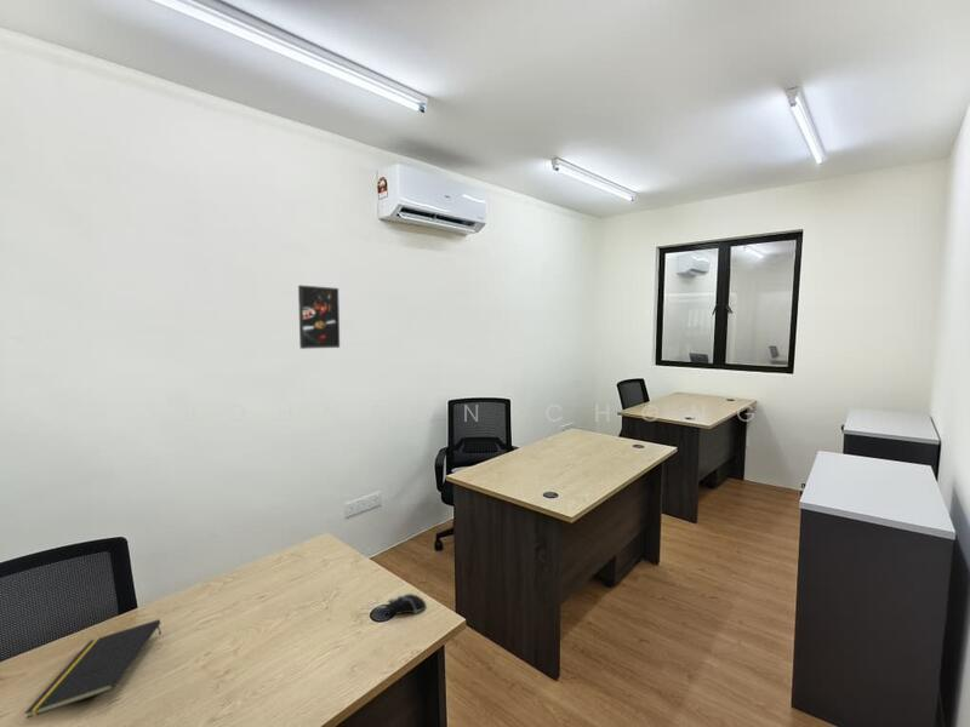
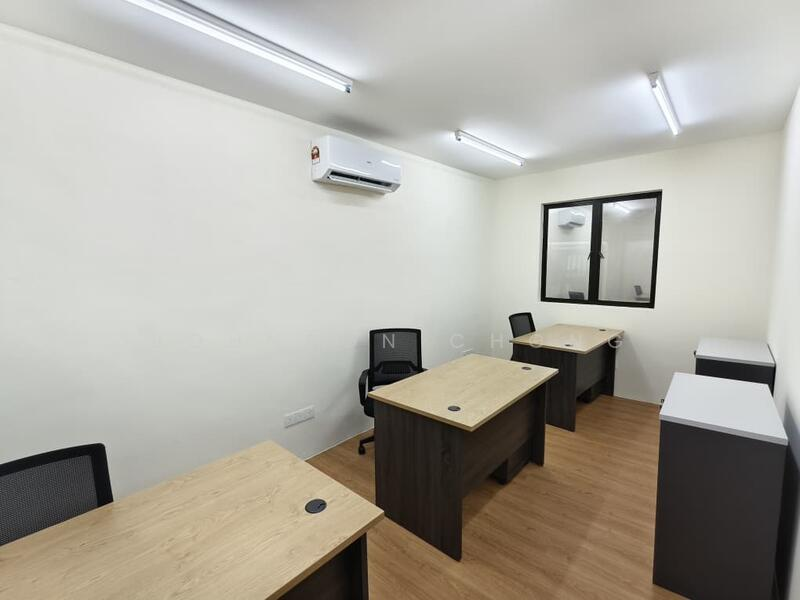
- notepad (101, 663)
- computer mouse (393, 602)
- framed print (319, 317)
